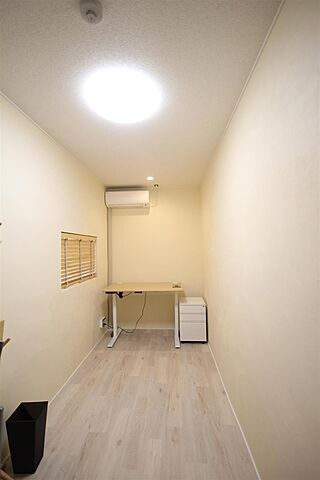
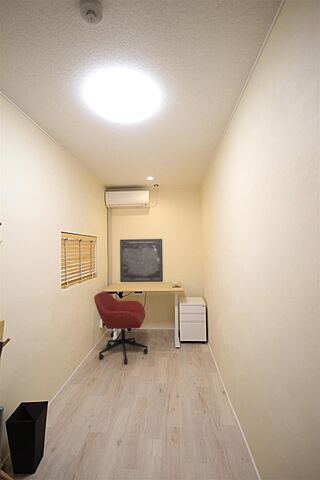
+ office chair (121, 323)
+ wall art (141, 260)
